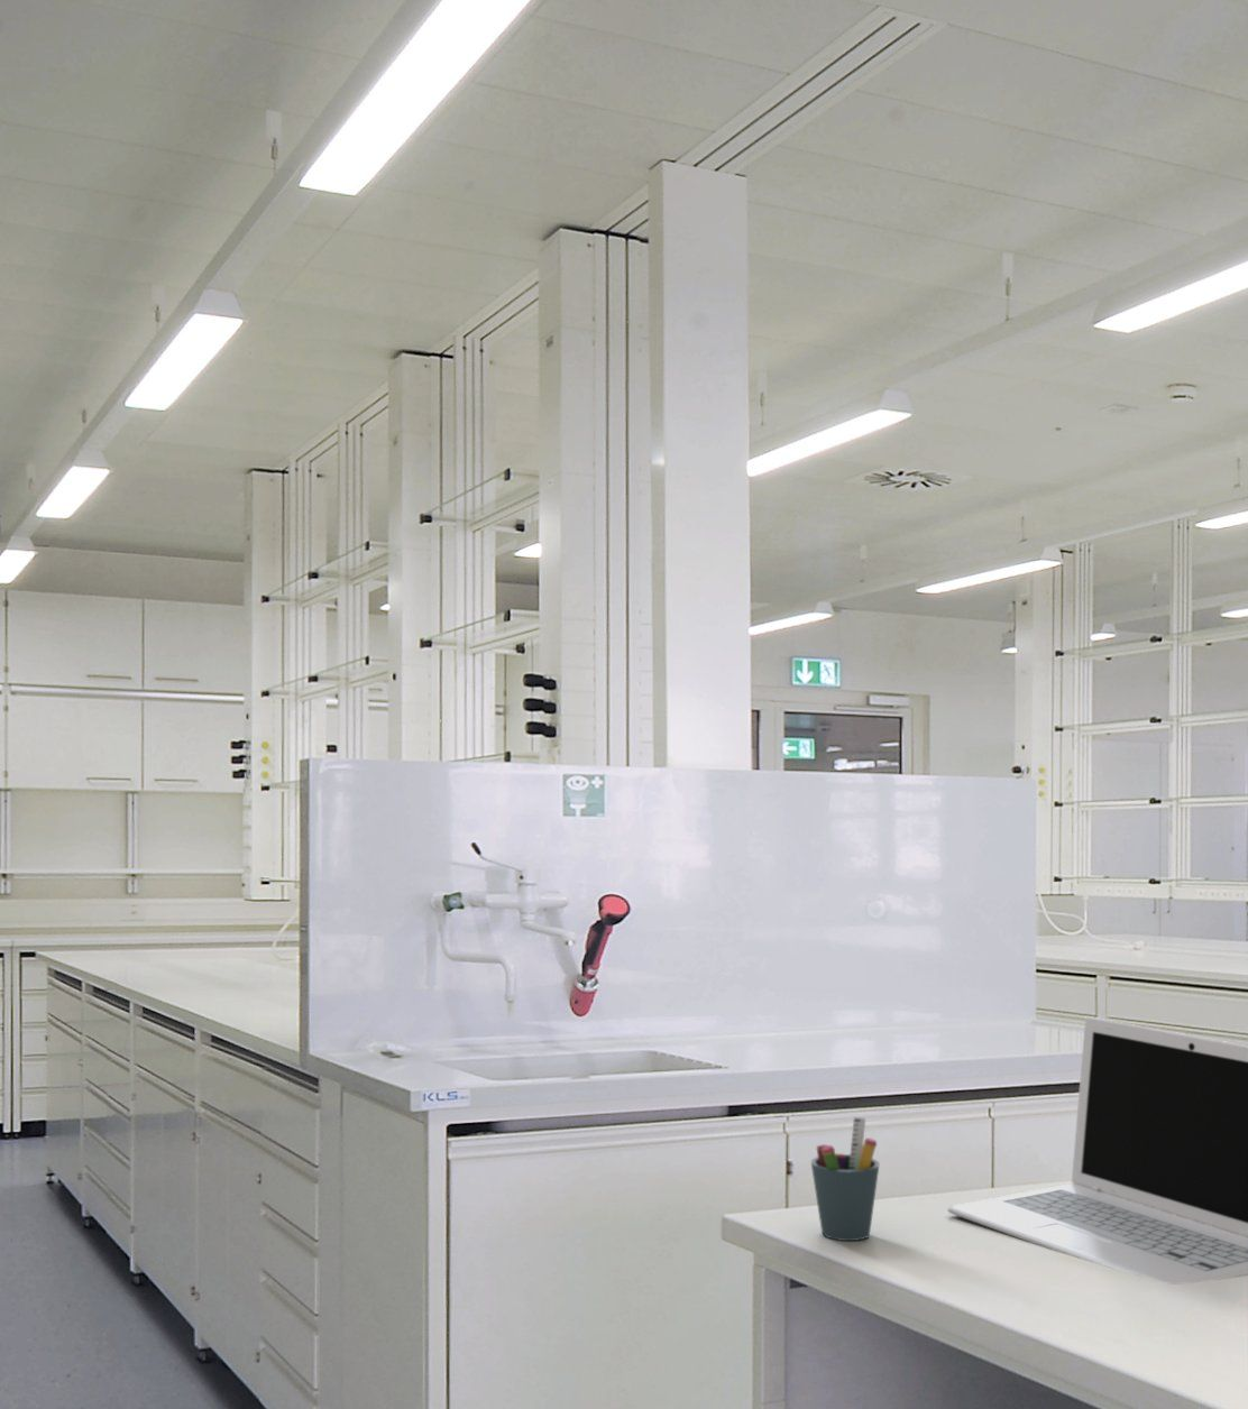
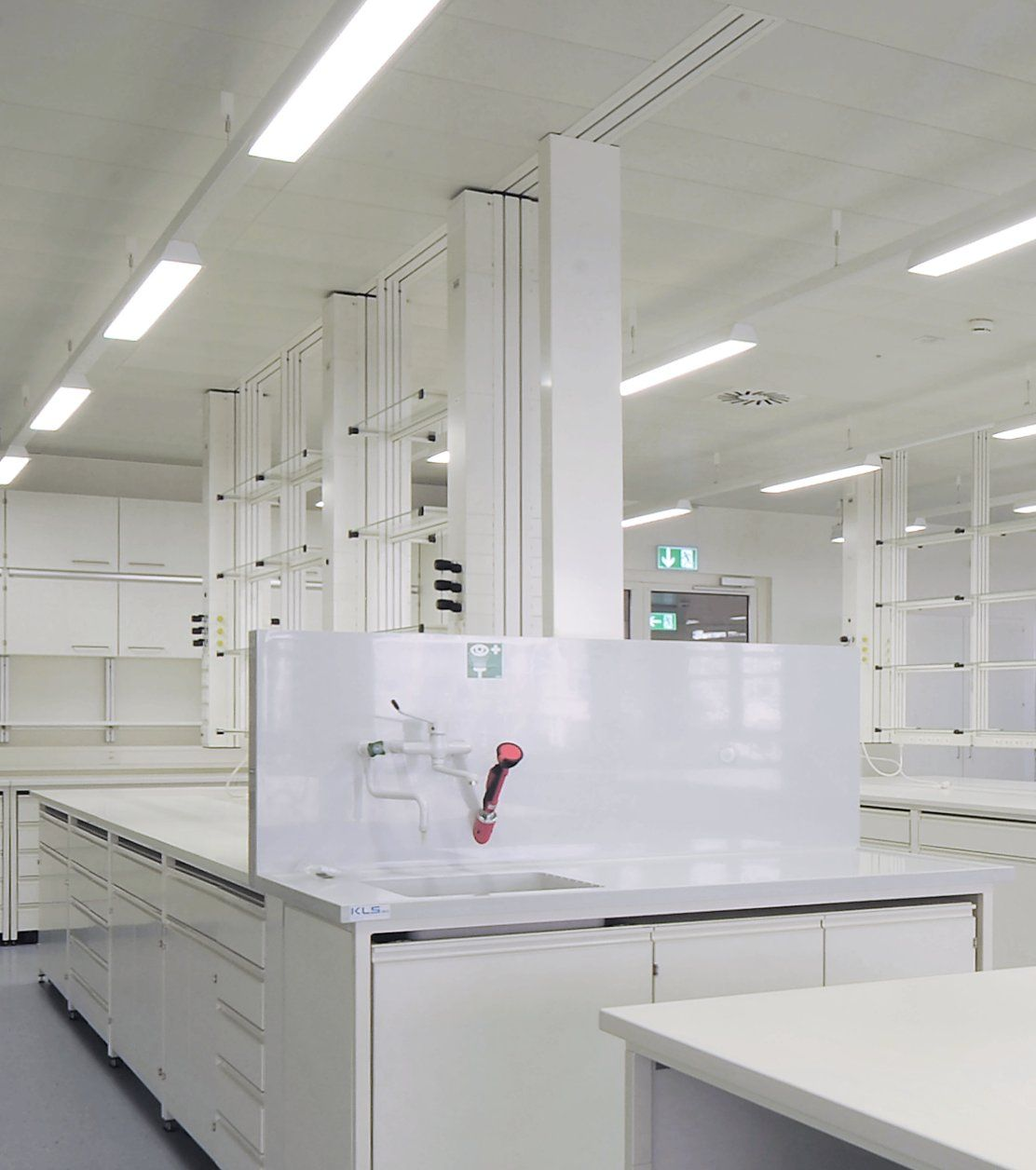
- laptop (1125, 1139)
- pen holder (846, 1179)
